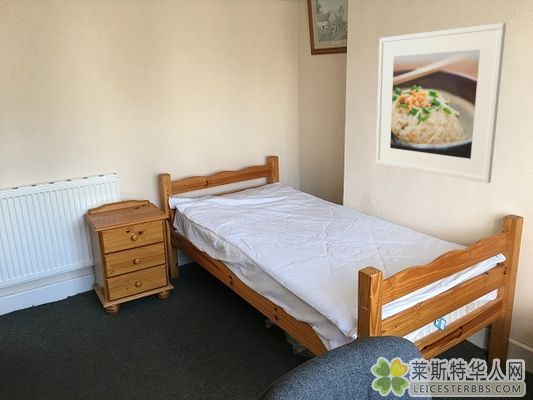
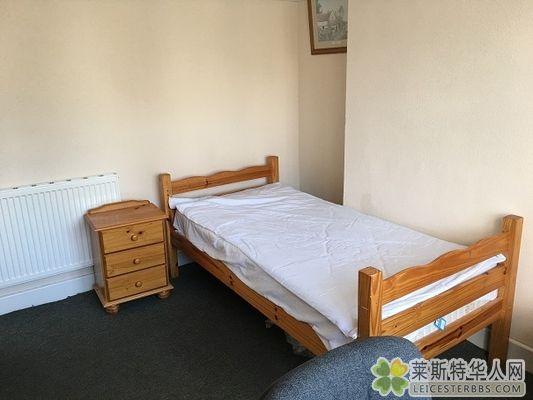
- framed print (430, 104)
